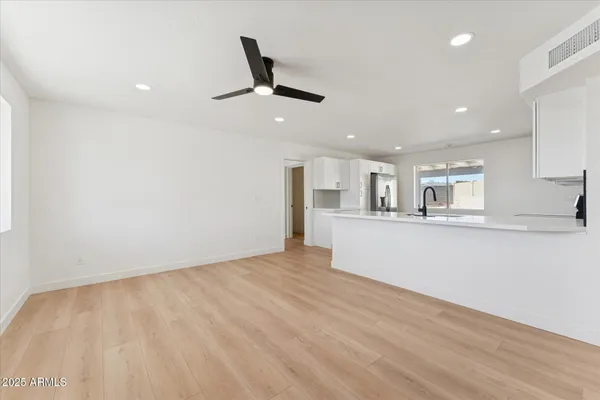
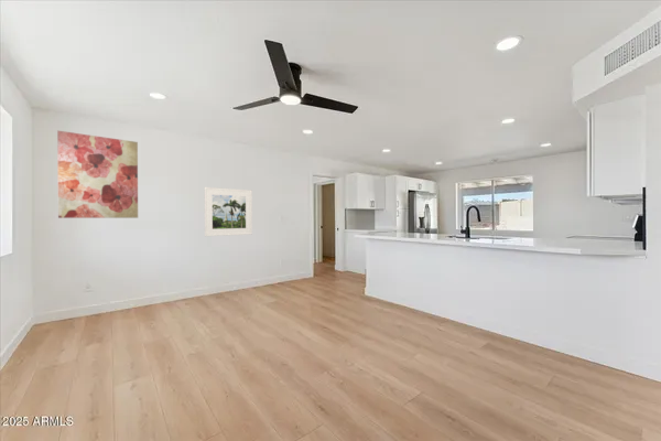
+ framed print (229, 212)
+ wall art (100, 176)
